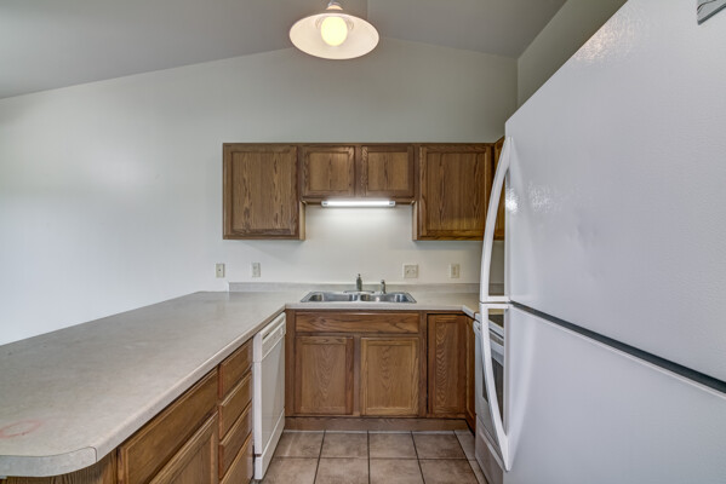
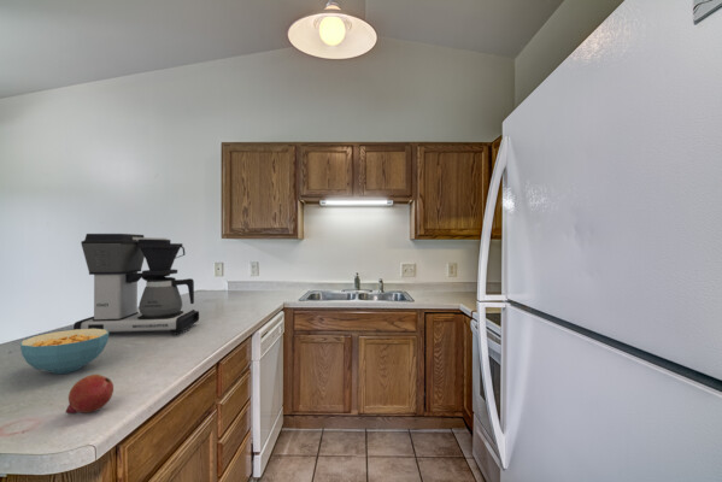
+ coffee maker (145, 280)
+ cereal bowl (66, 353)
+ fruit (89, 393)
